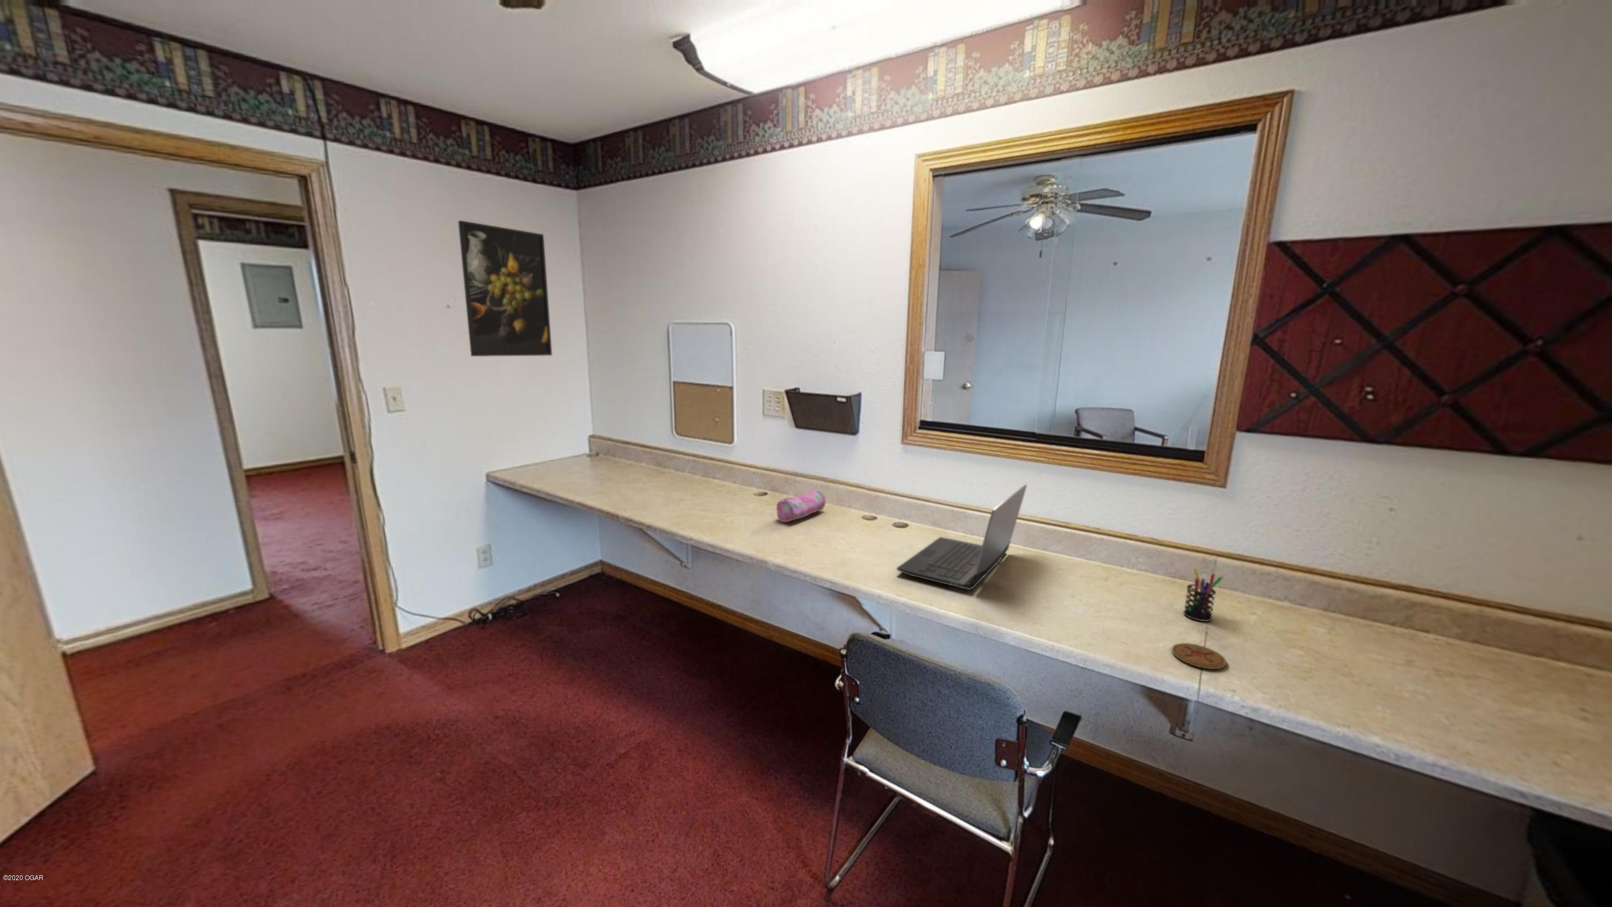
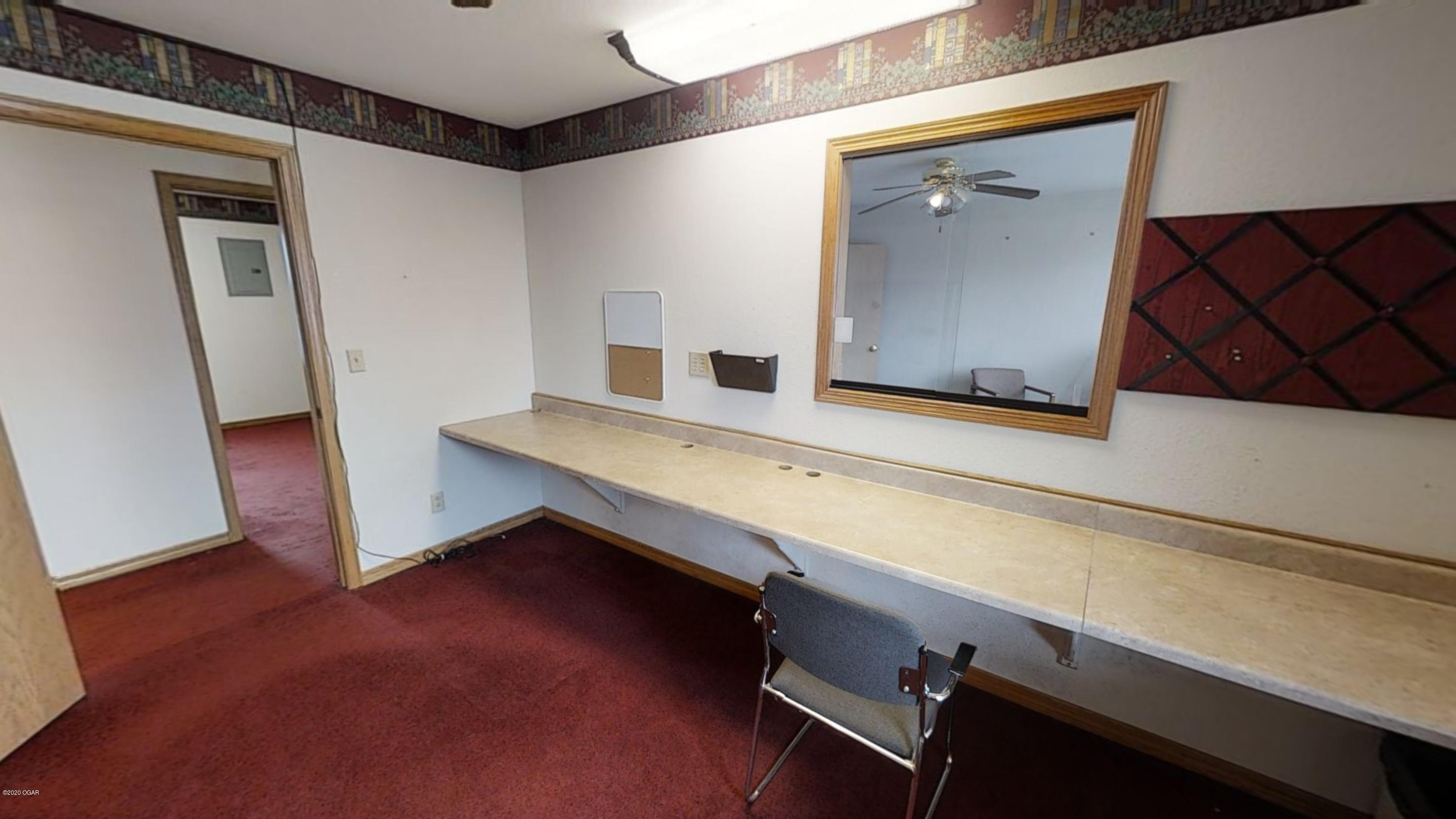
- pencil case (800, 505)
- coaster (1198, 656)
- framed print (508, 293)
- pen holder (1205, 592)
- laptop computer (959, 540)
